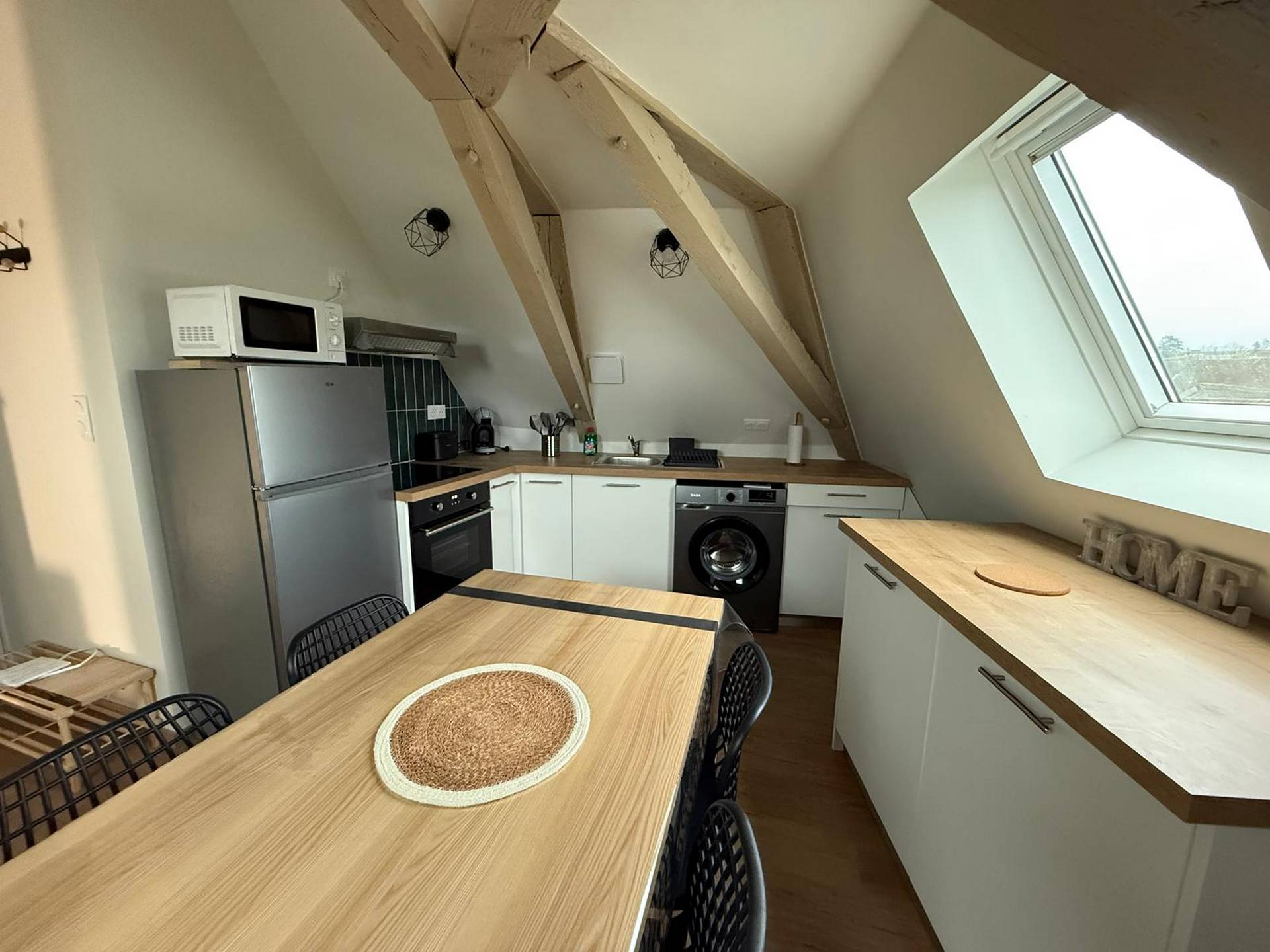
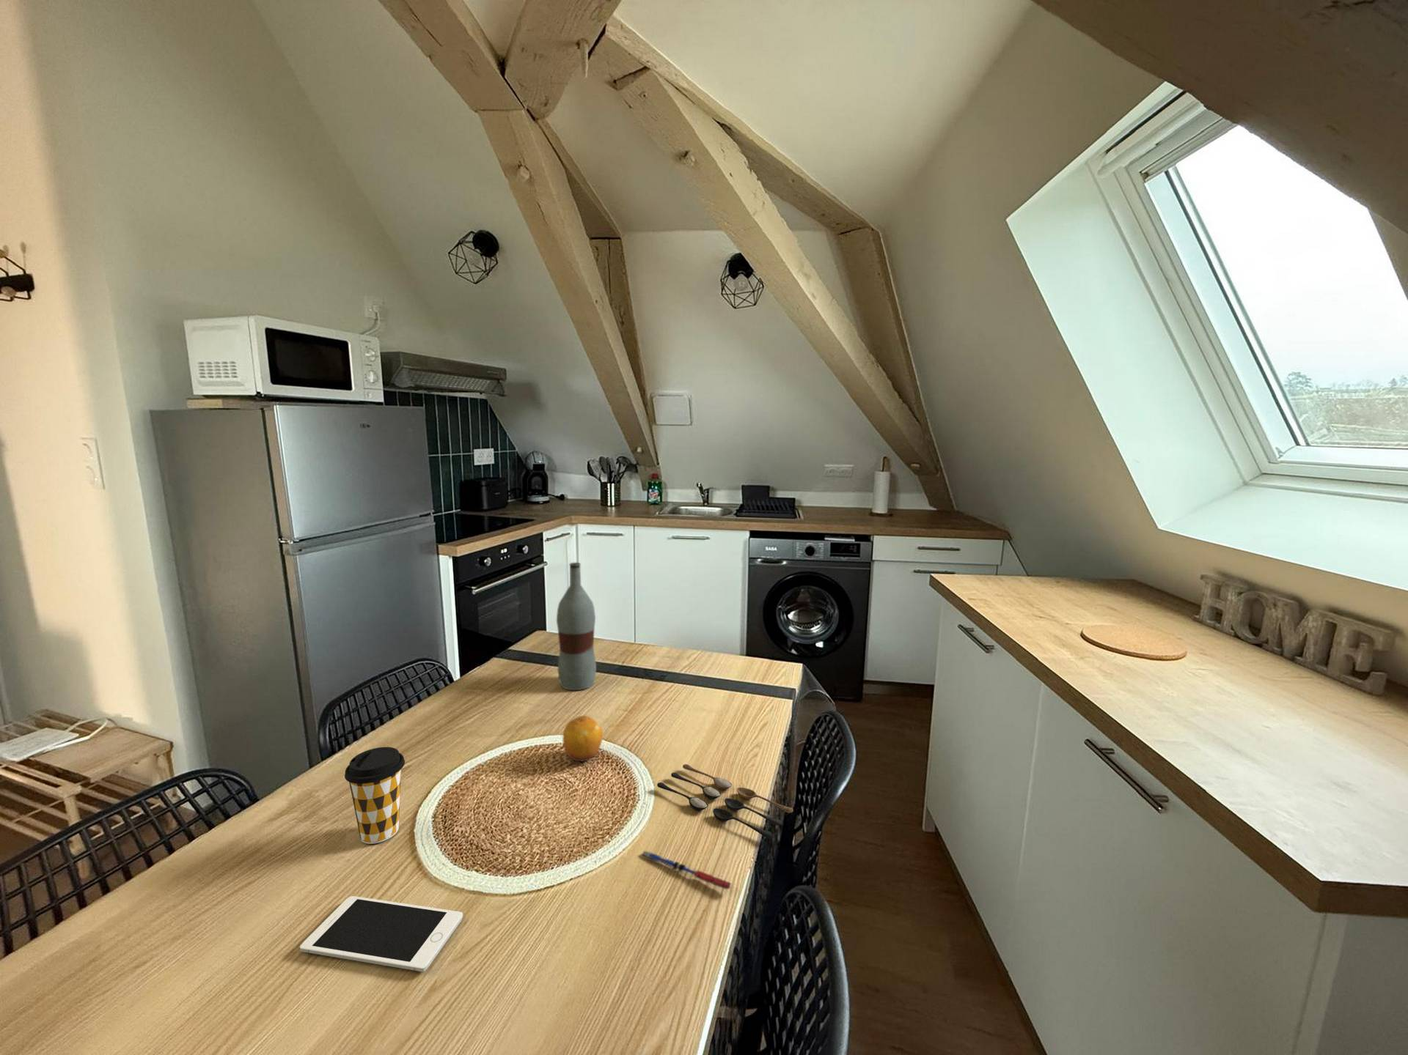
+ cell phone (385, 931)
+ fruit (582, 737)
+ coffee cup (377, 795)
+ bottle (575, 624)
+ spoon (725, 799)
+ pen (684, 868)
